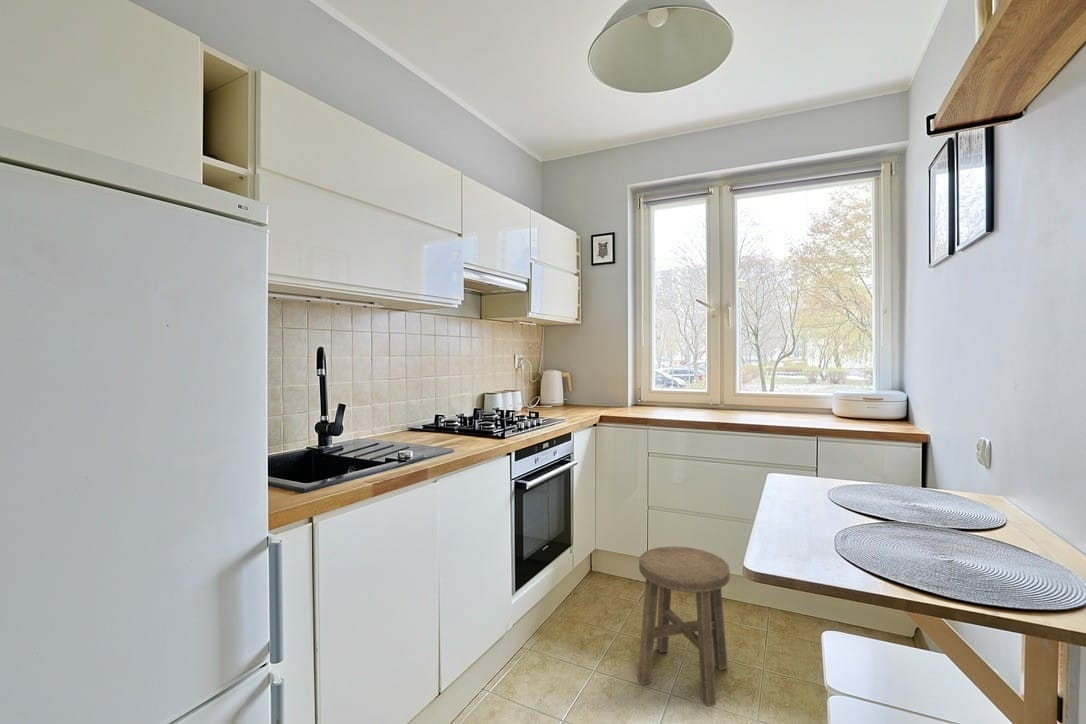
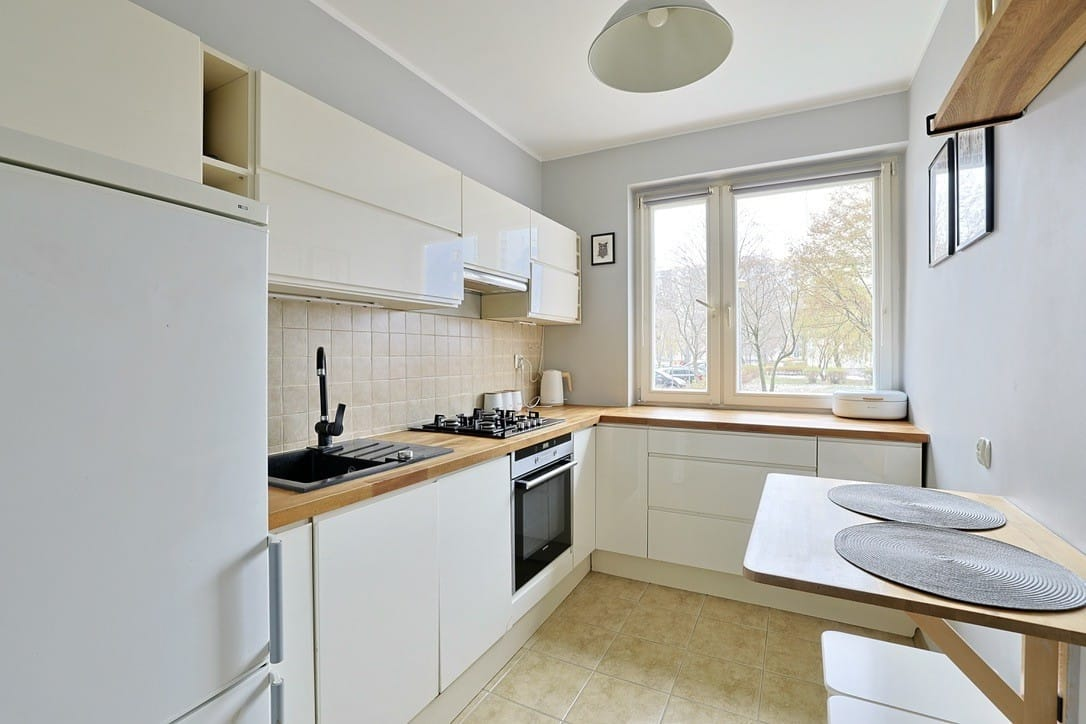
- stool (681, 620)
